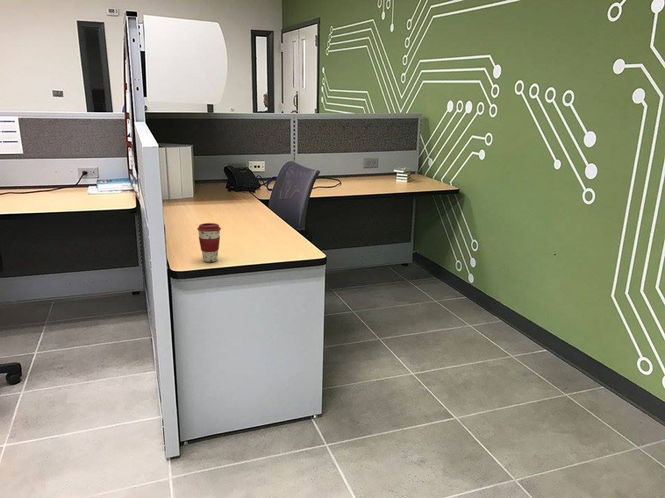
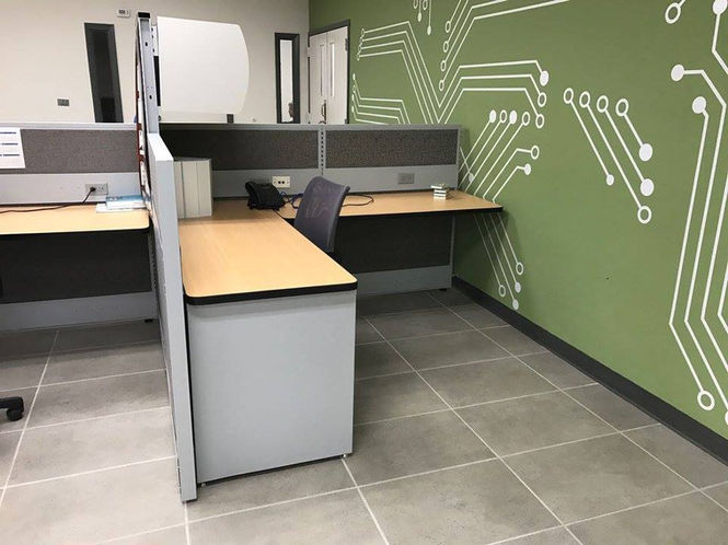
- coffee cup (209, 242)
